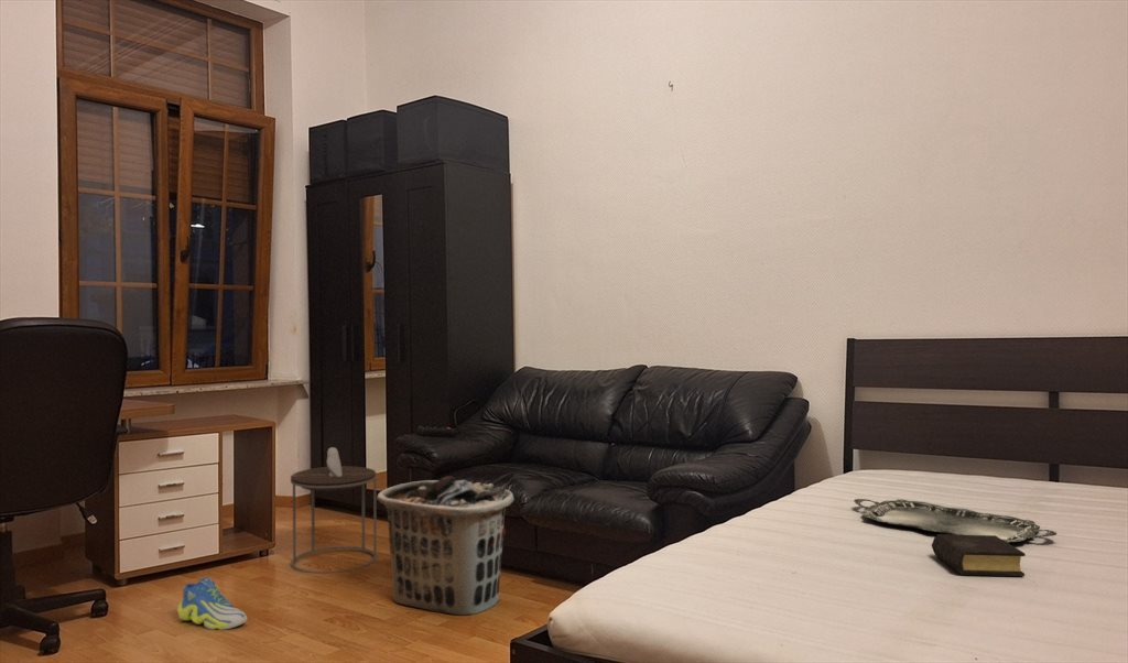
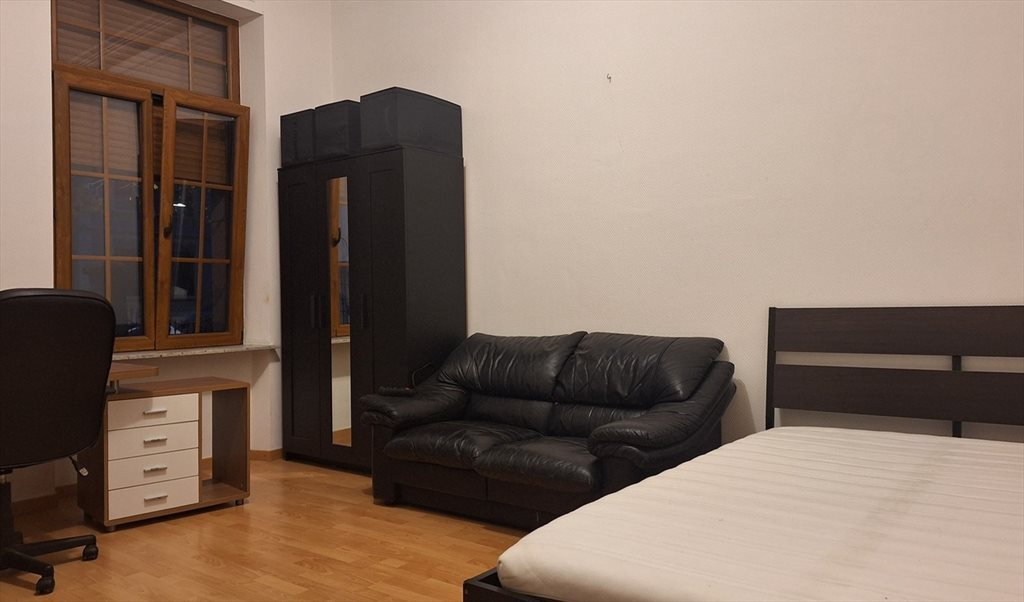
- sneaker (210, 602)
- serving tray (947, 519)
- book (975, 554)
- side table (334, 490)
- clothes hamper (445, 536)
